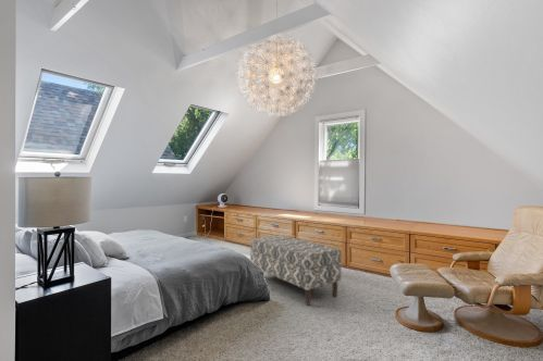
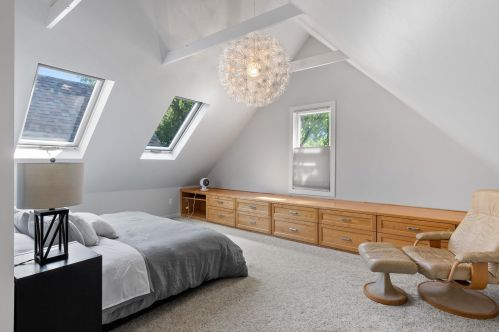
- bench (292, 264)
